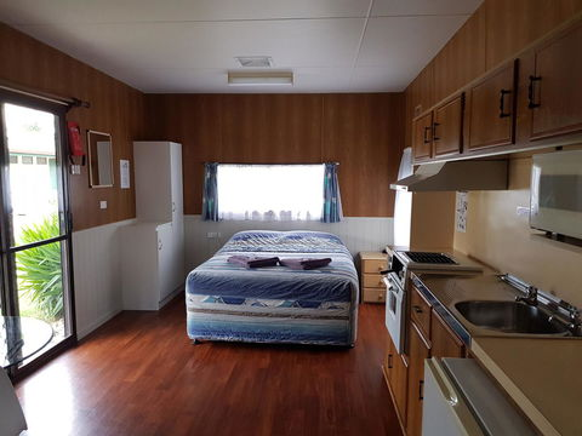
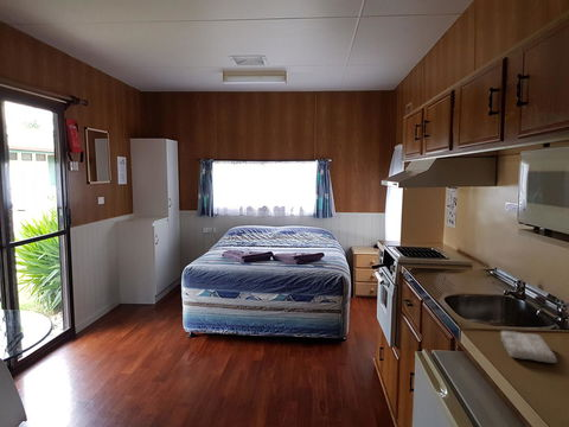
+ washcloth (525, 344)
